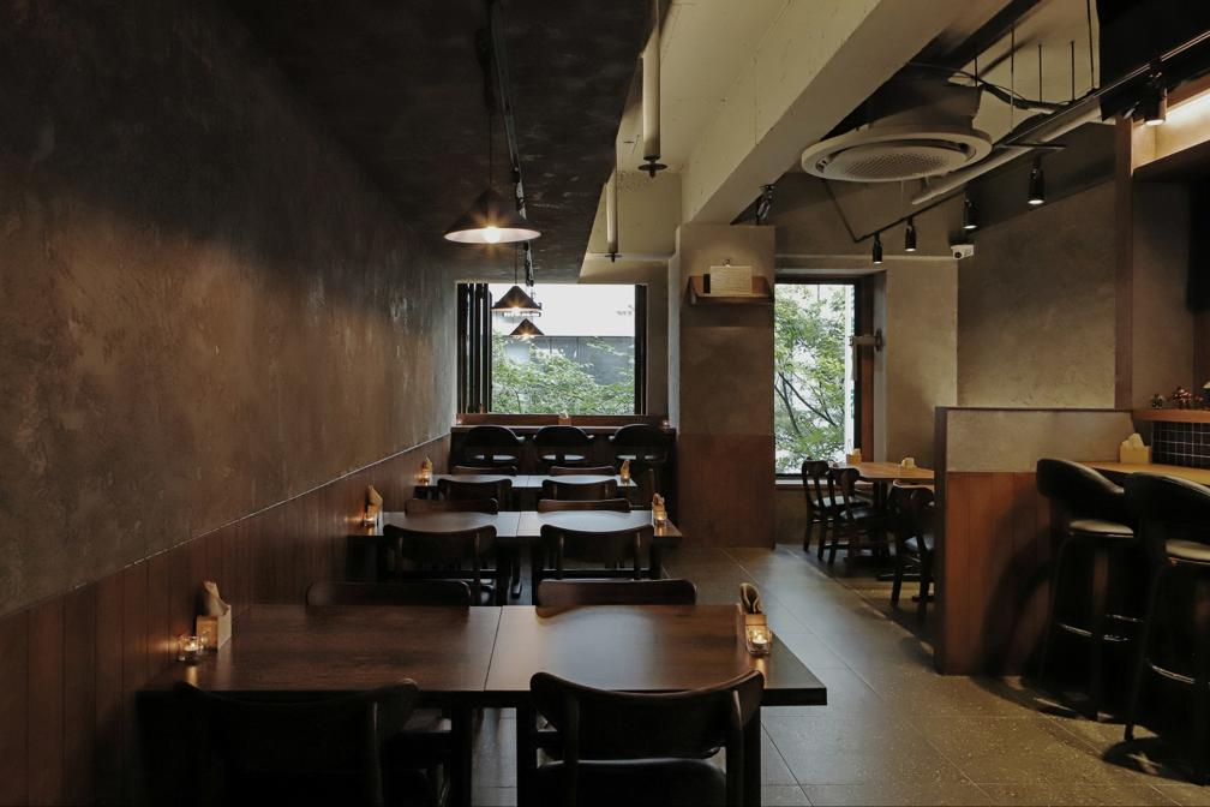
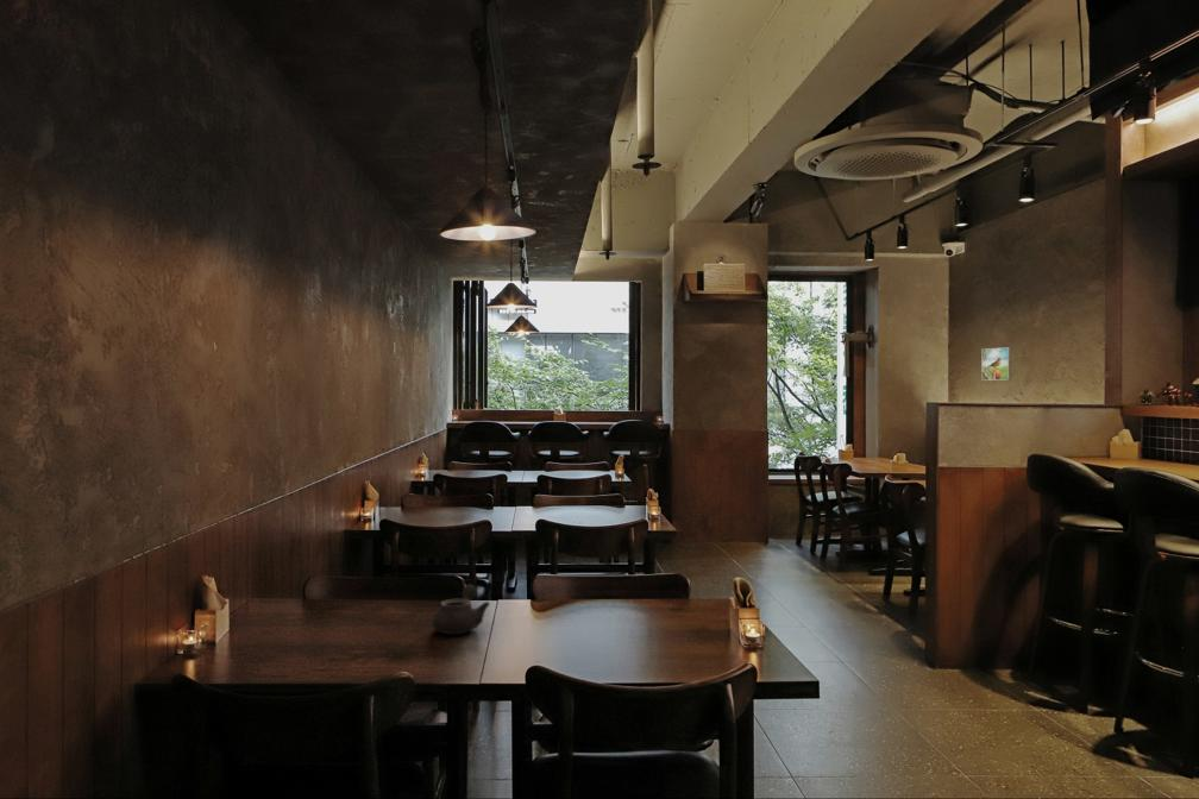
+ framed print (996, 364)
+ teapot (463, 609)
